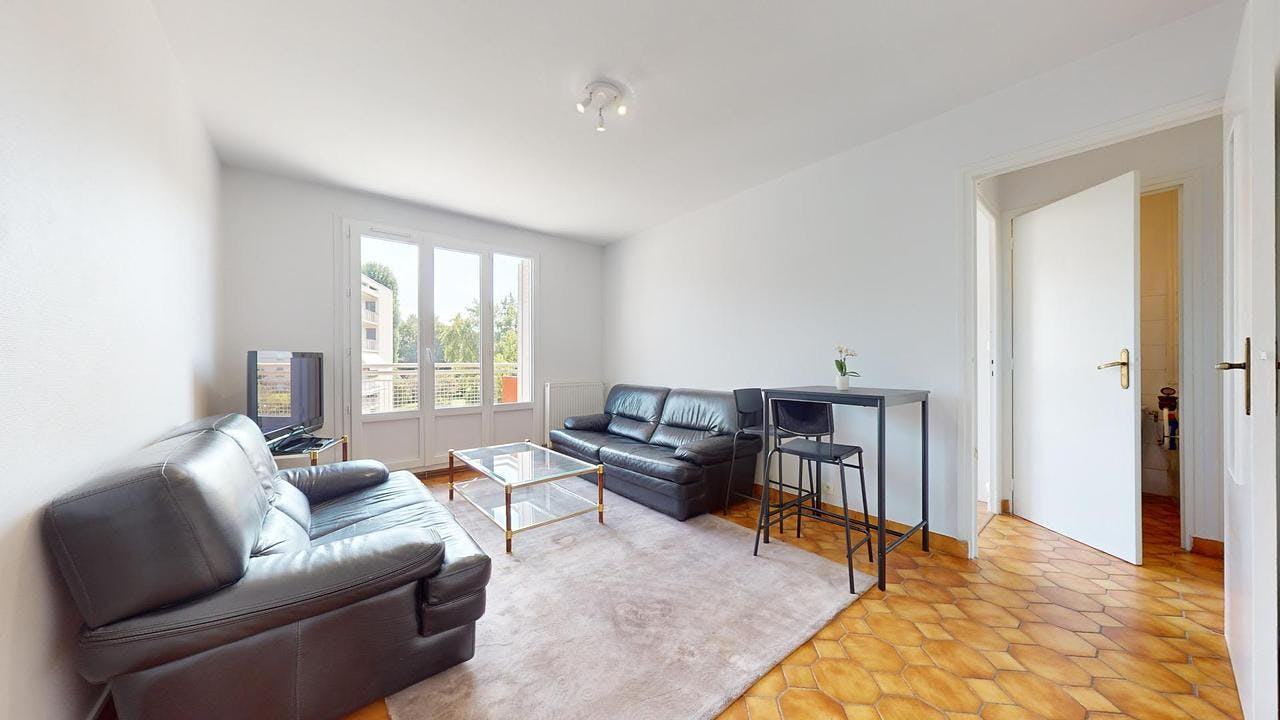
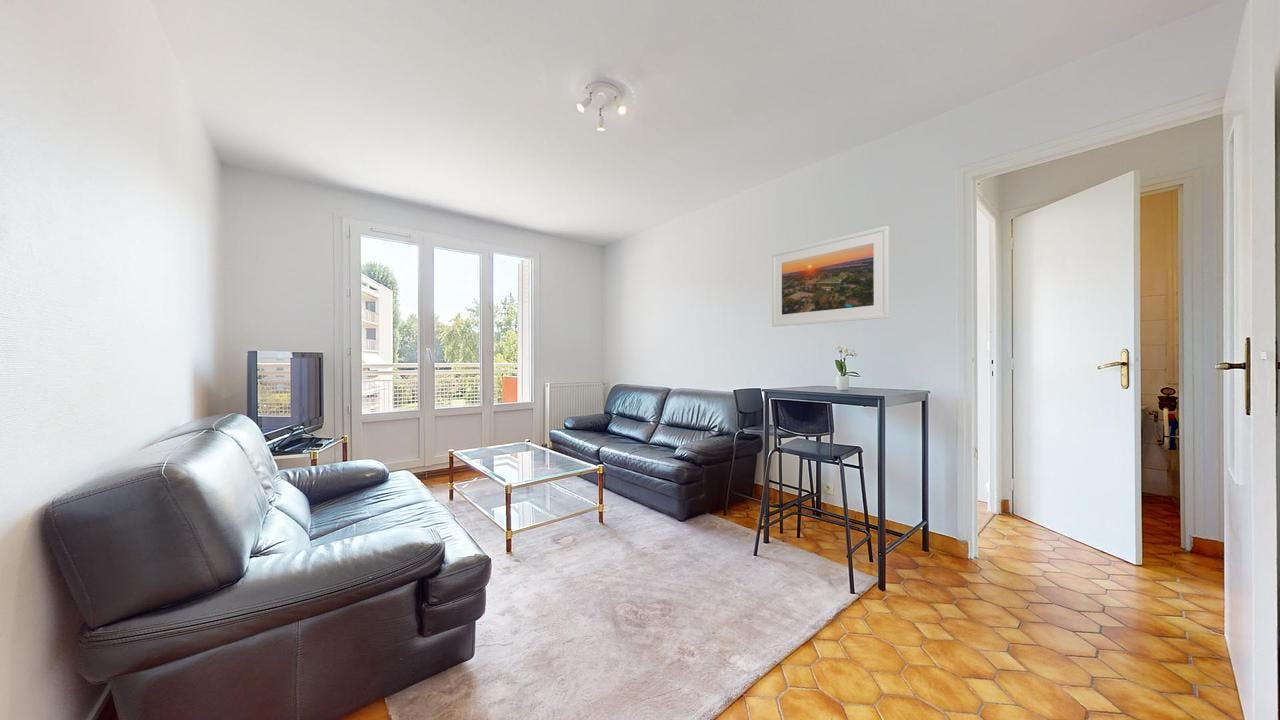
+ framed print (823, 282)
